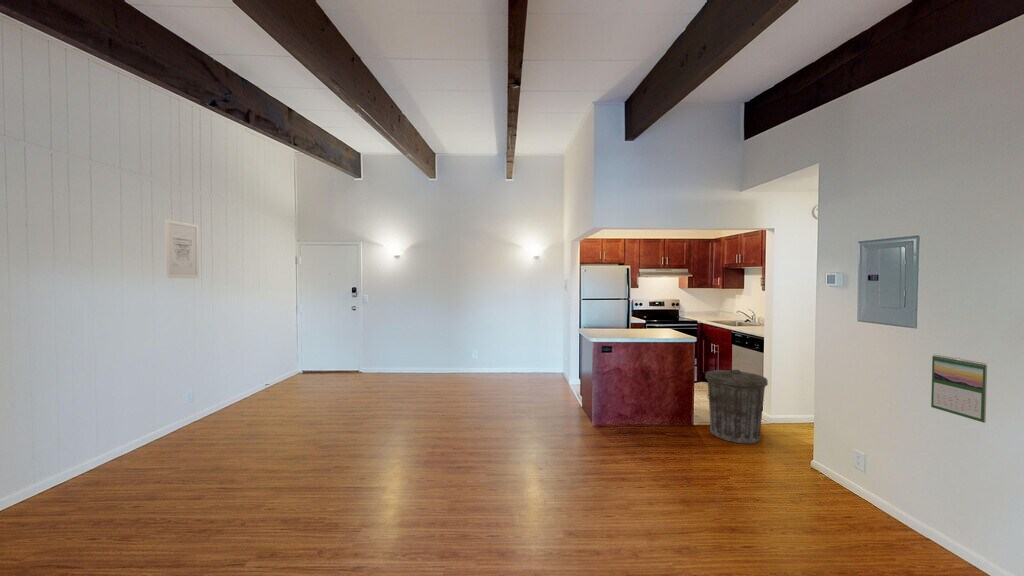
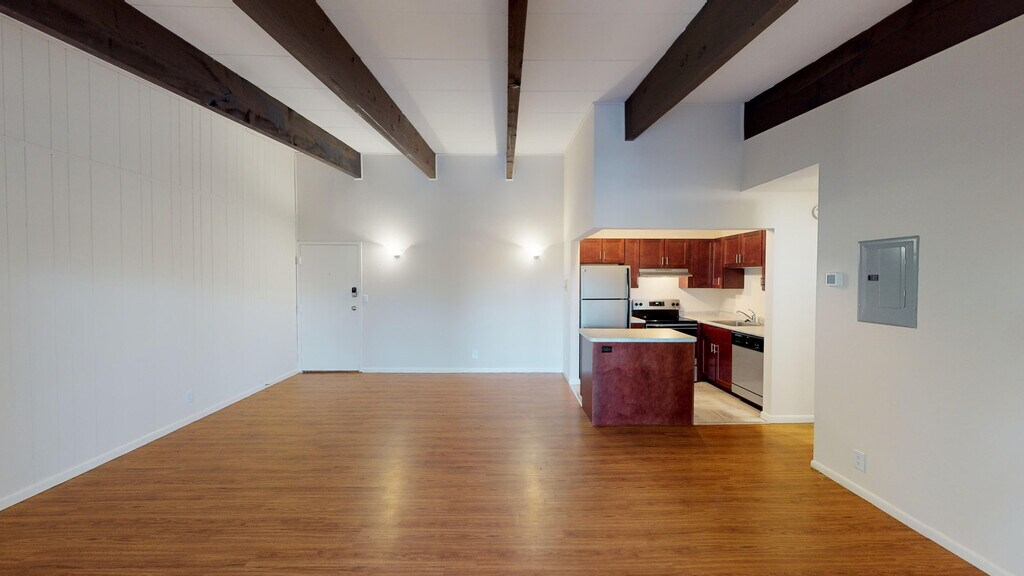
- wall art (182, 250)
- calendar (957, 386)
- trash can (735, 402)
